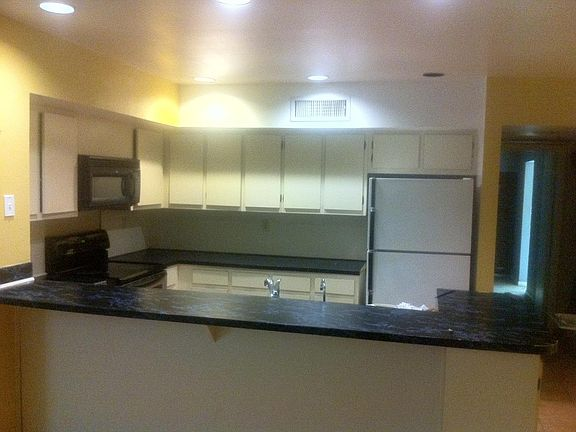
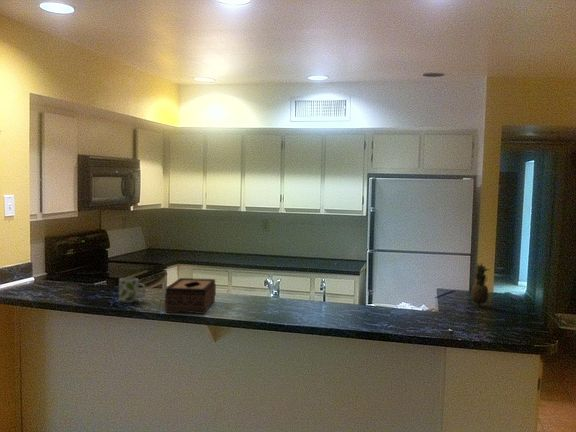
+ fruit (480, 284)
+ mug (132, 290)
+ tissue box (191, 295)
